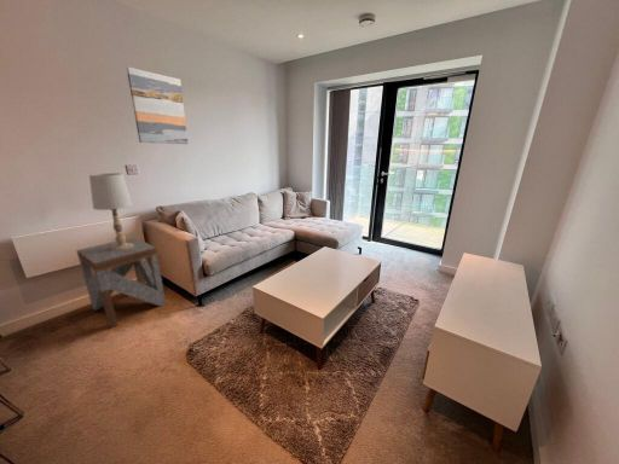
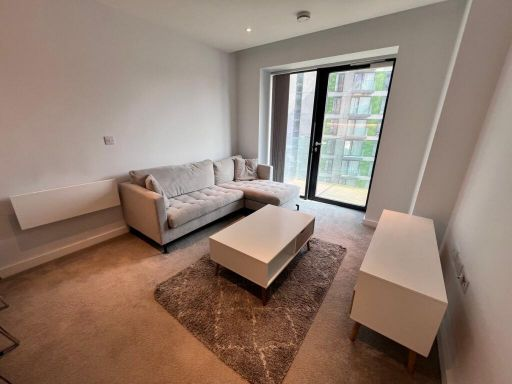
- side table (123, 278)
- table lamp (114, 211)
- wall art (160, 109)
